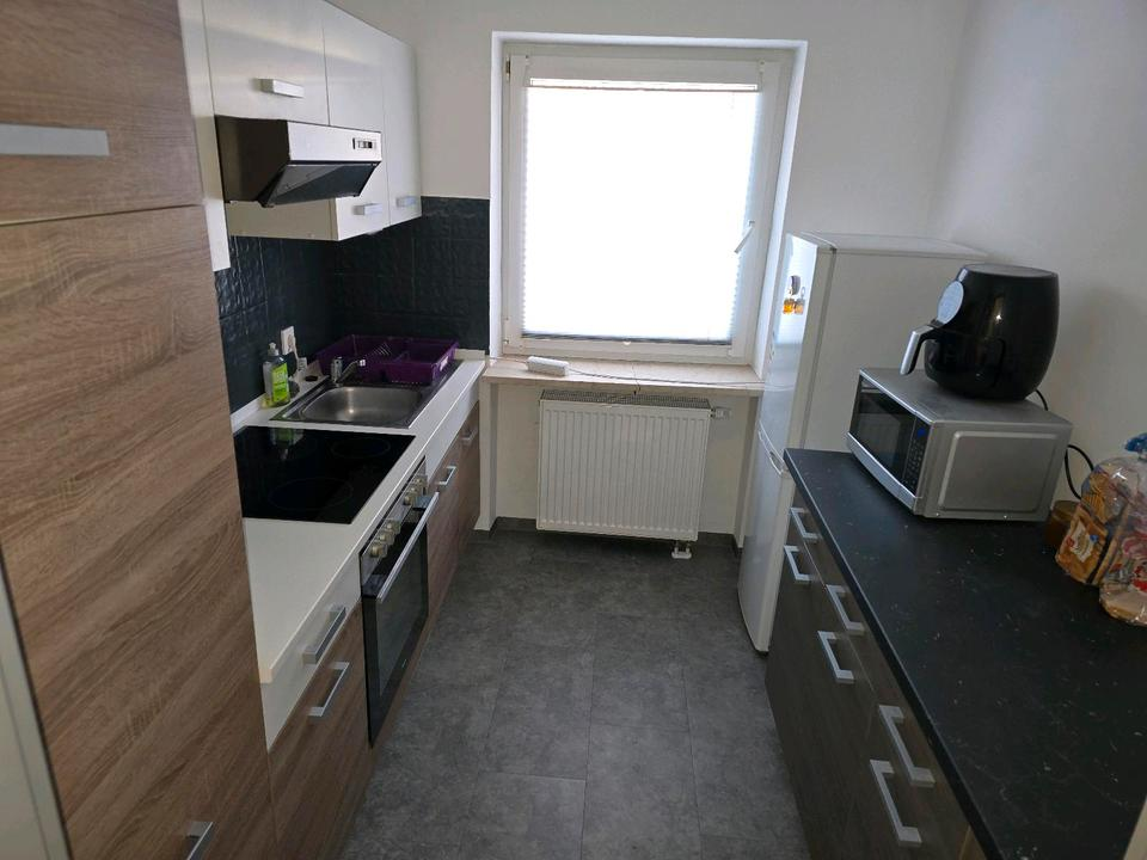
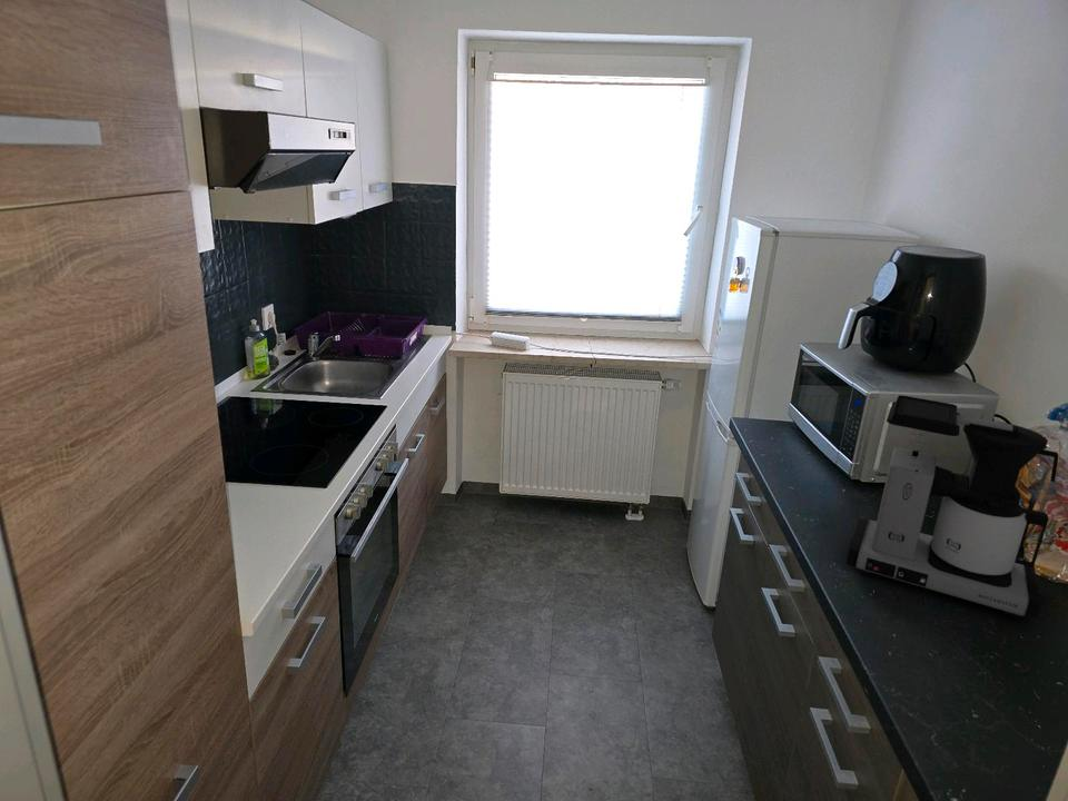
+ coffee maker (955, 501)
